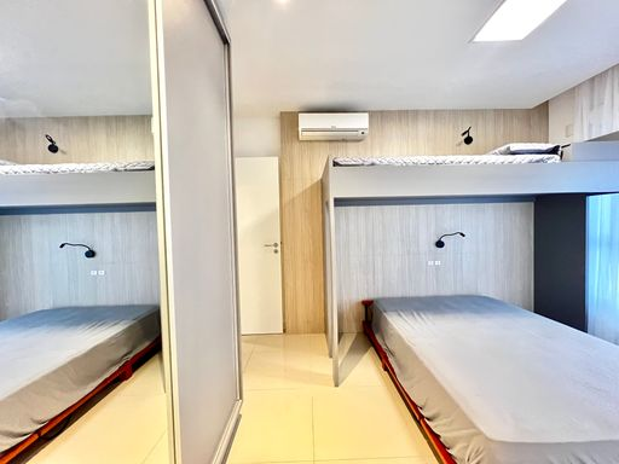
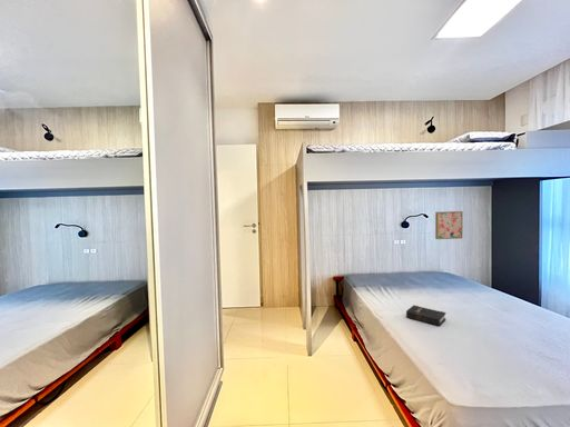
+ wall art (449, 225)
+ hardback book (425, 315)
